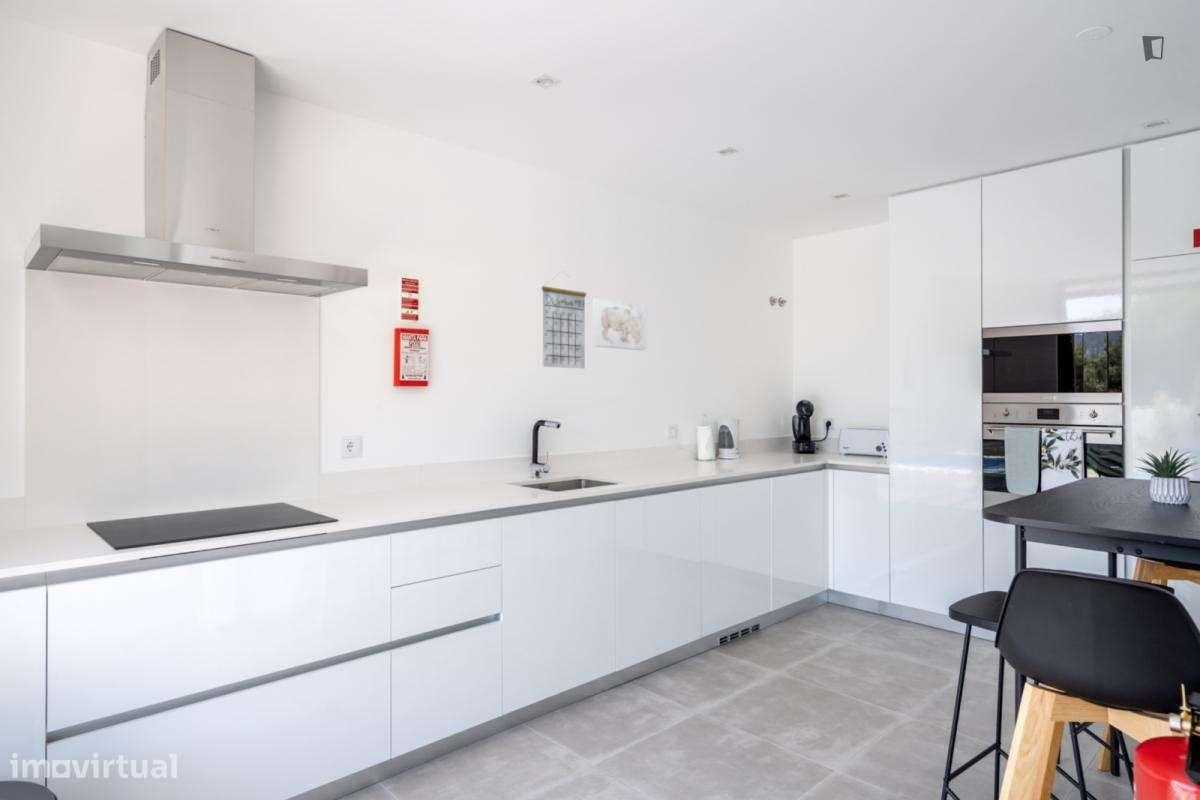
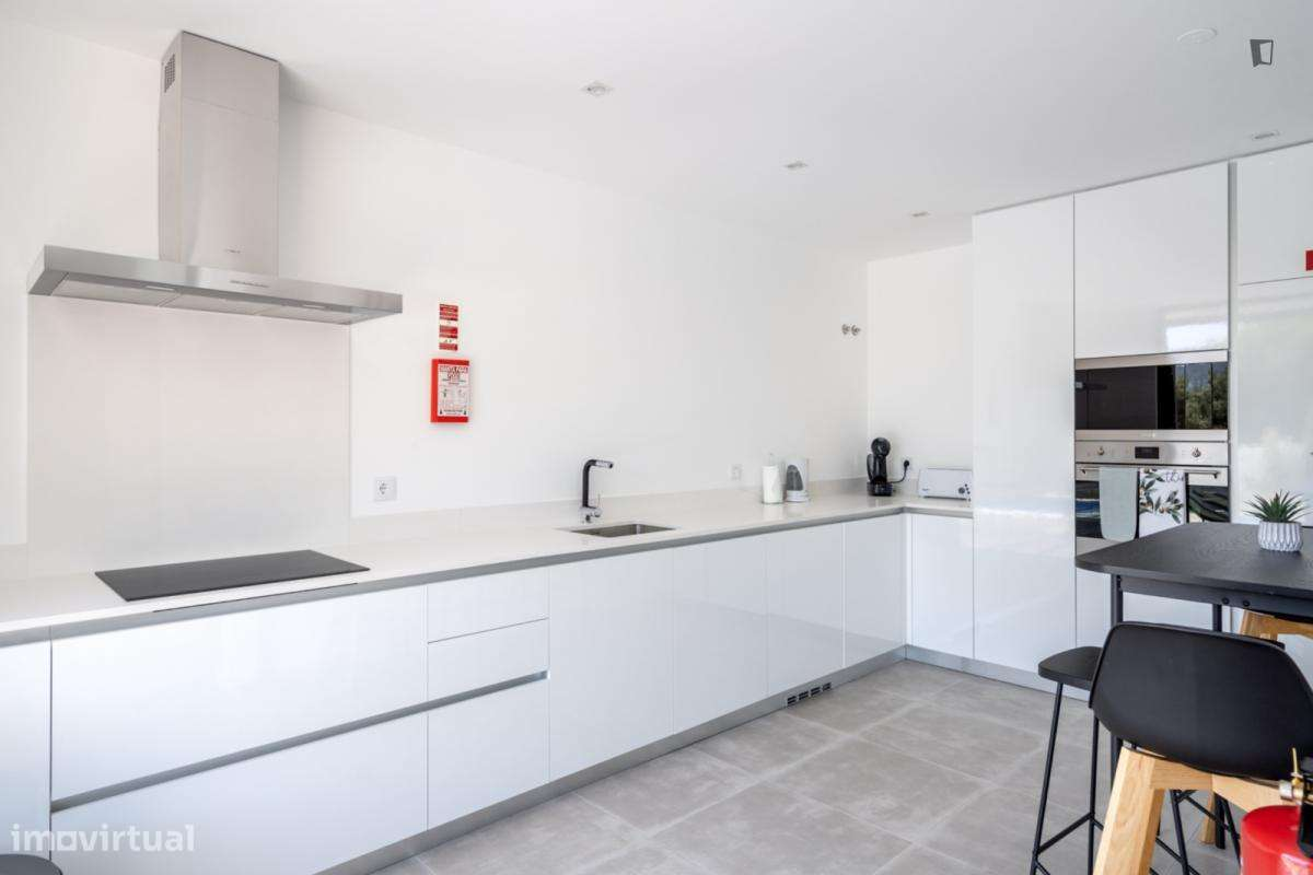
- calendar (564, 319)
- wall art (620, 325)
